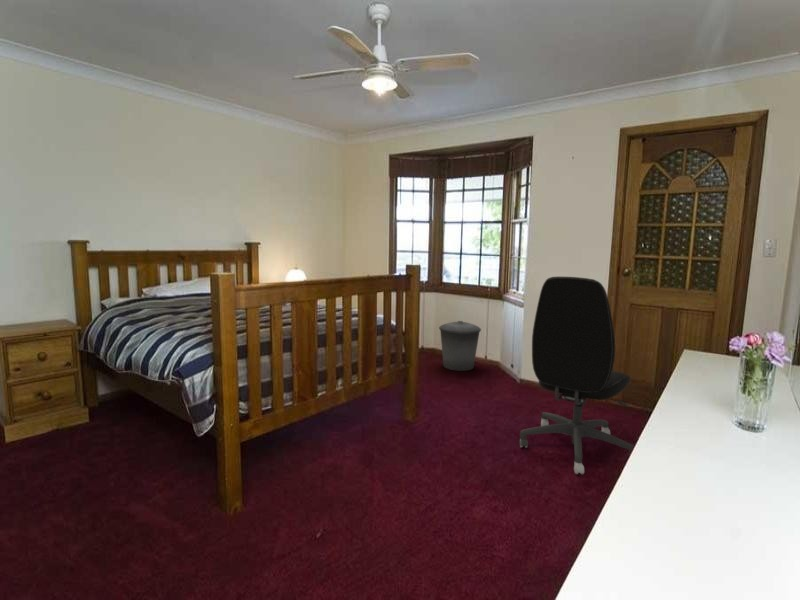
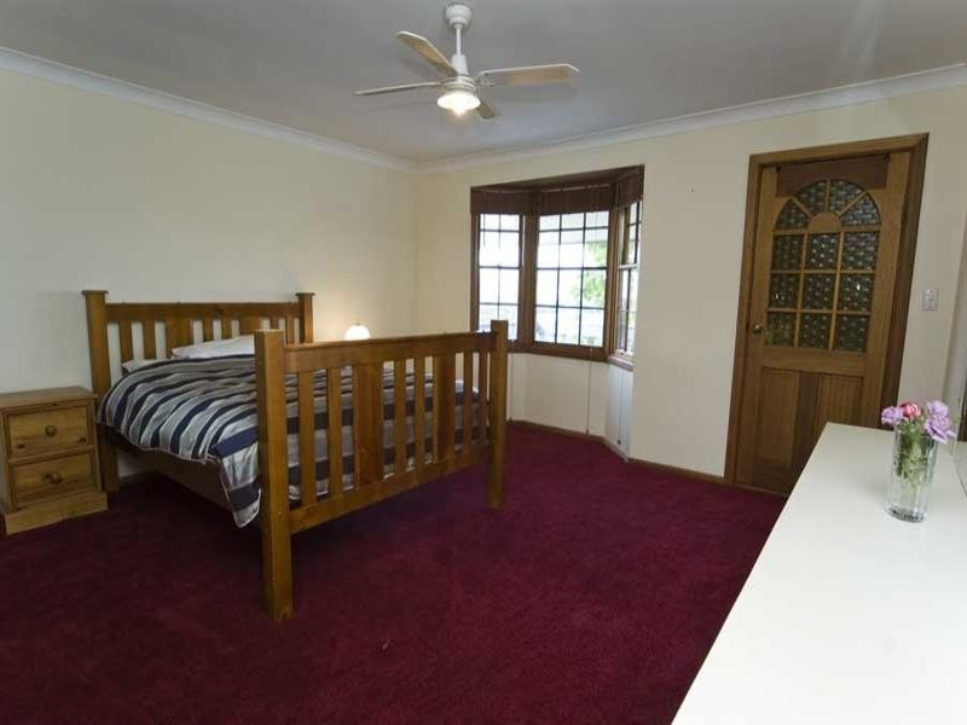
- trash can (459, 343)
- office chair (587, 364)
